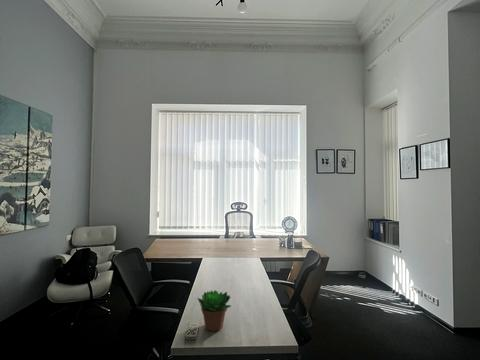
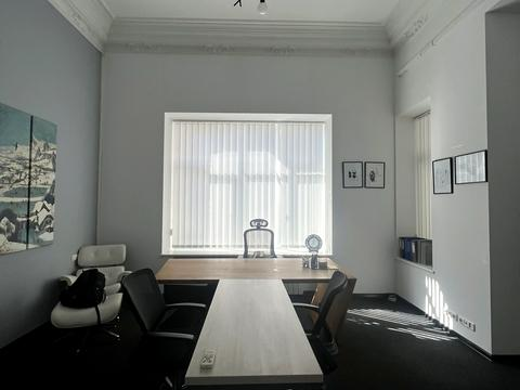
- succulent plant (214, 308)
